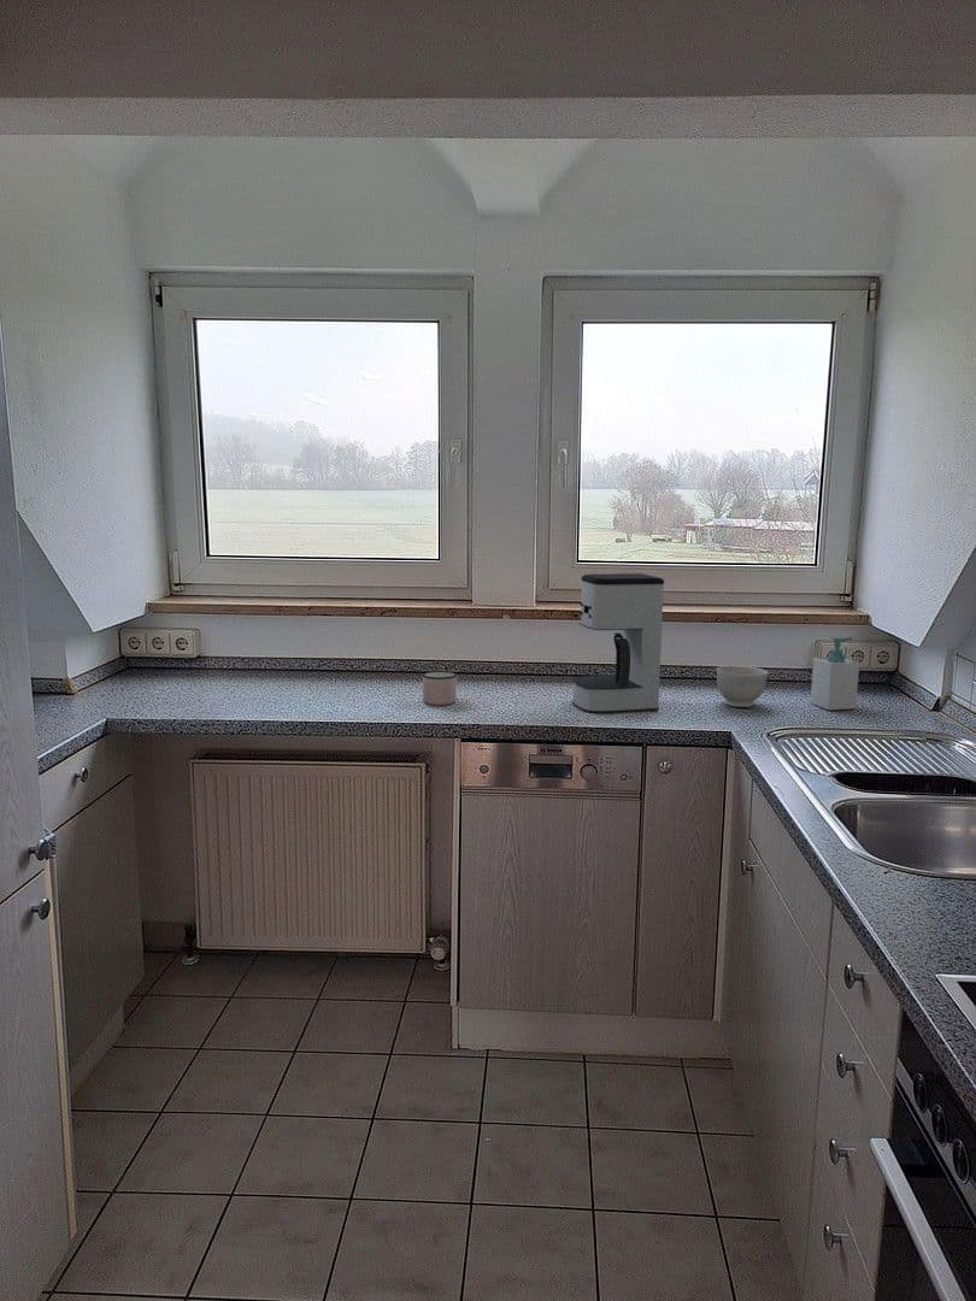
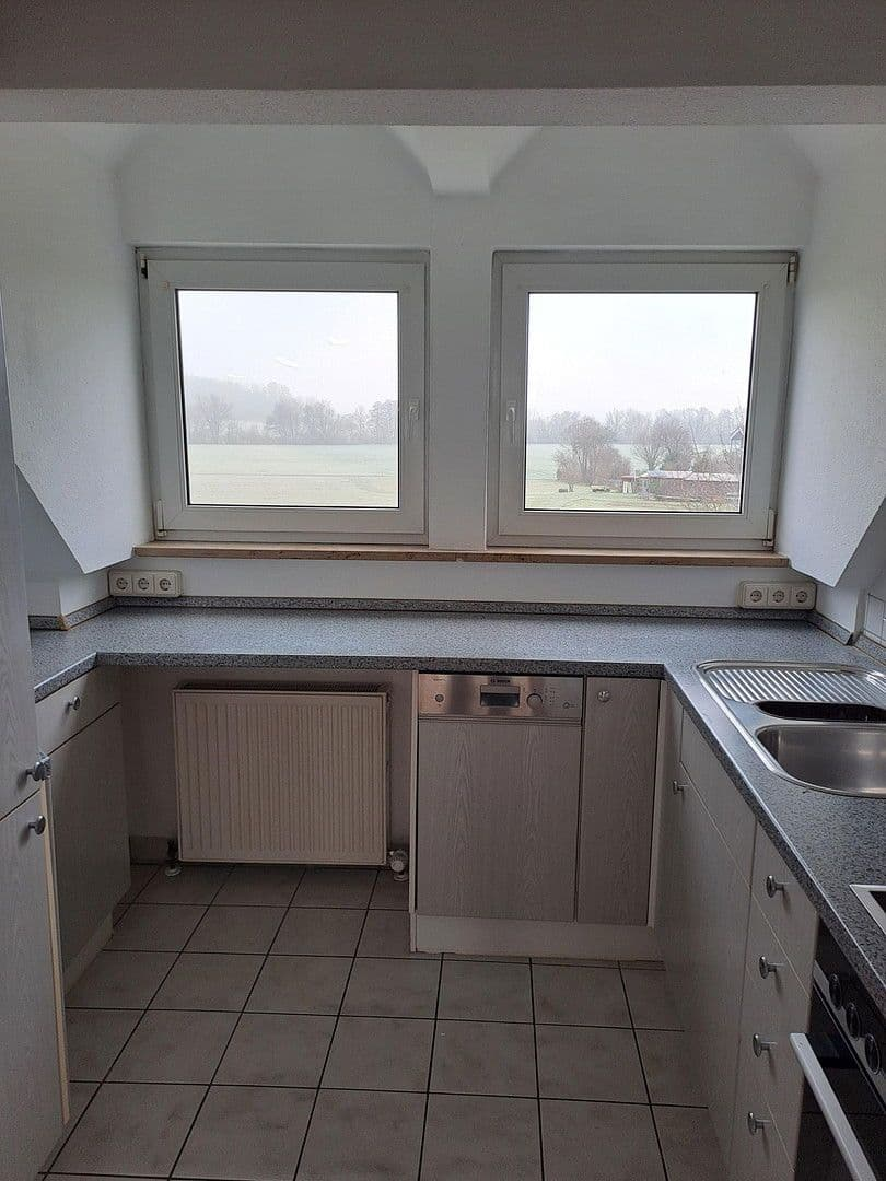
- coffee maker (616, 642)
- soap bottle (835, 671)
- mug (442, 687)
- bowl (741, 687)
